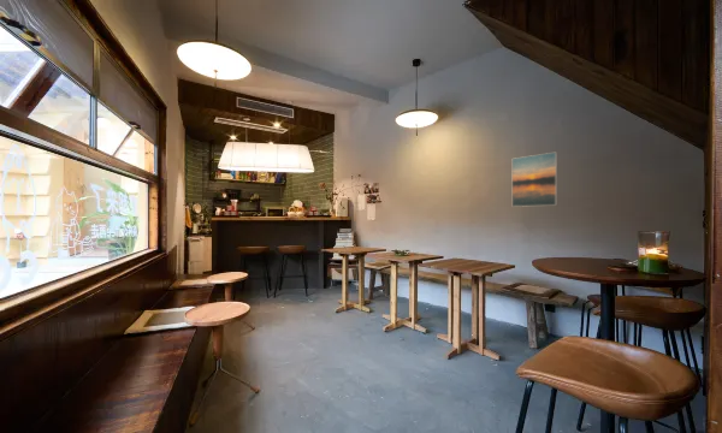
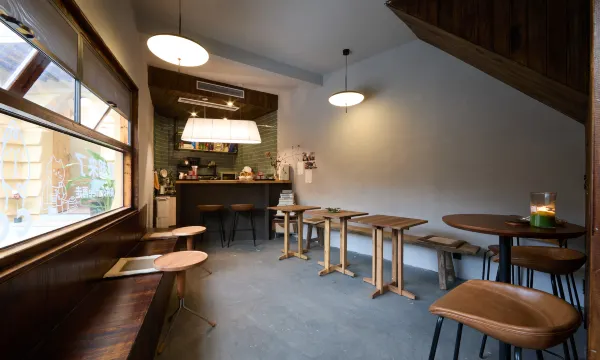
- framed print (533, 180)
